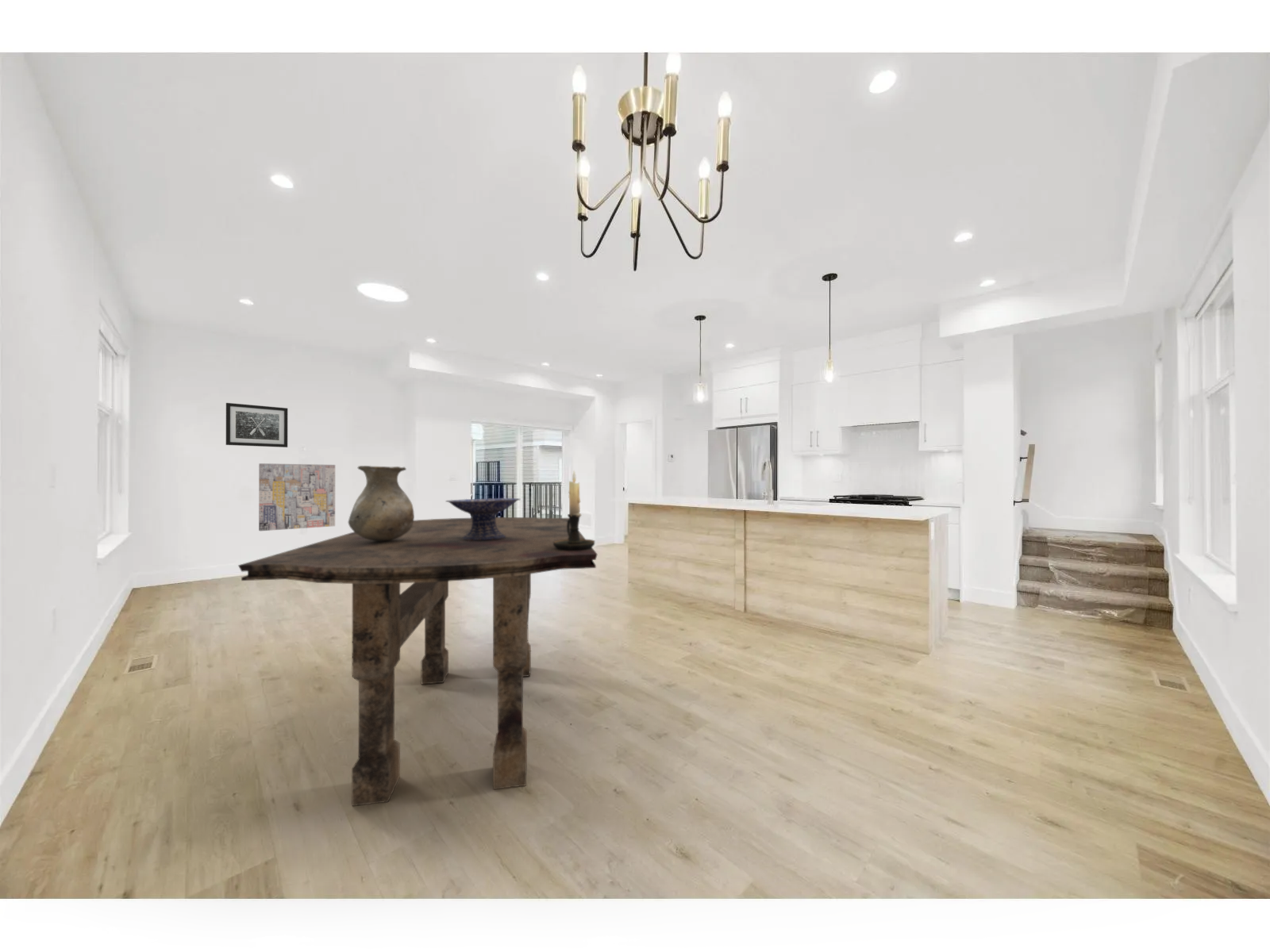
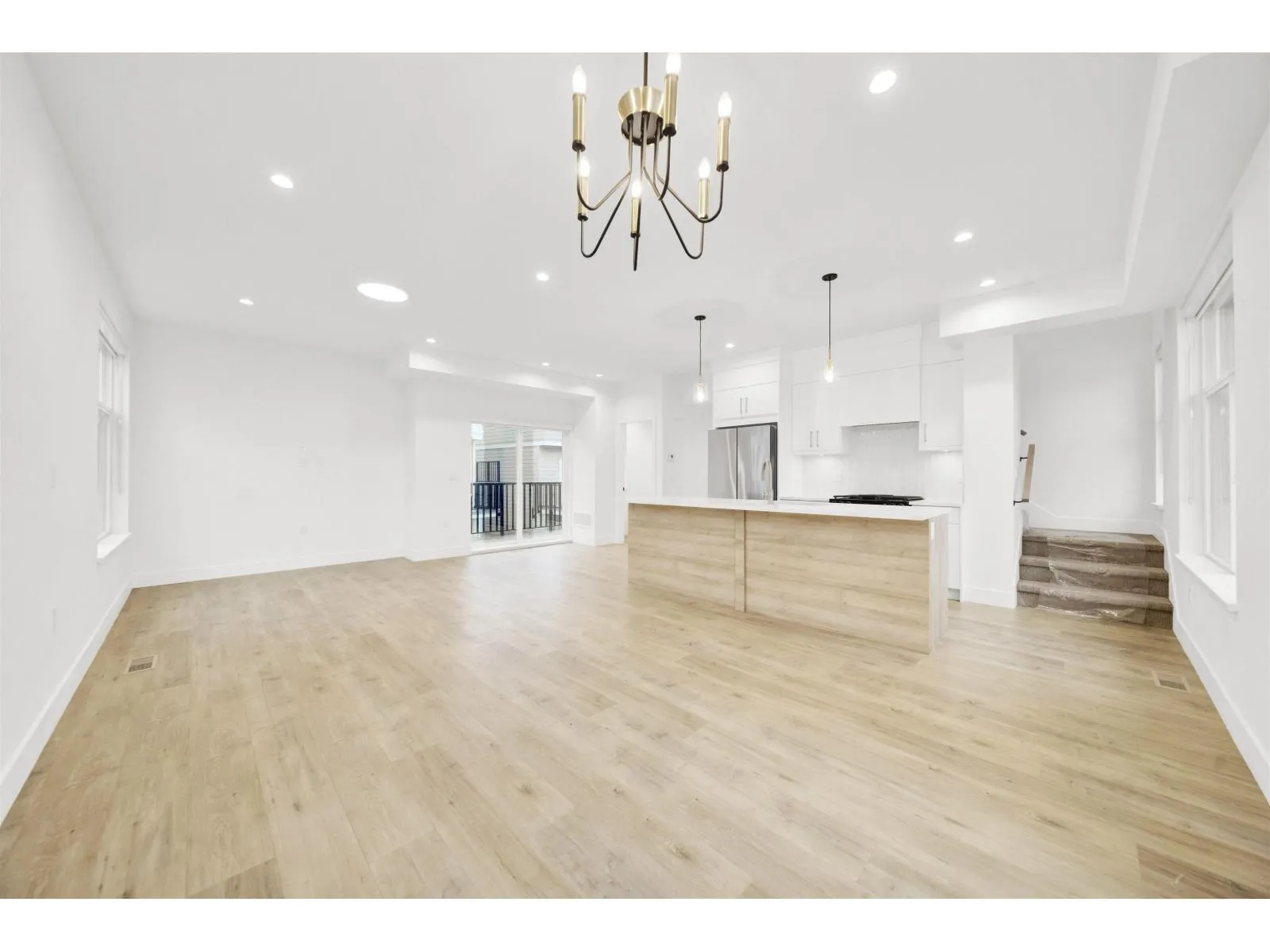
- wall art (257, 425)
- vase (382, 503)
- candle holder (572, 508)
- wall art (298, 496)
- dining table (444, 624)
- decorative bowl (483, 517)
